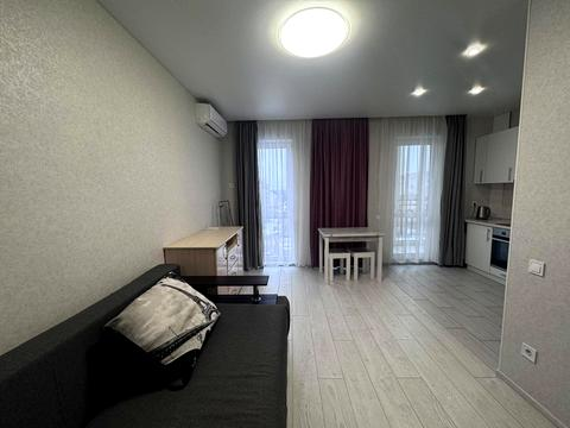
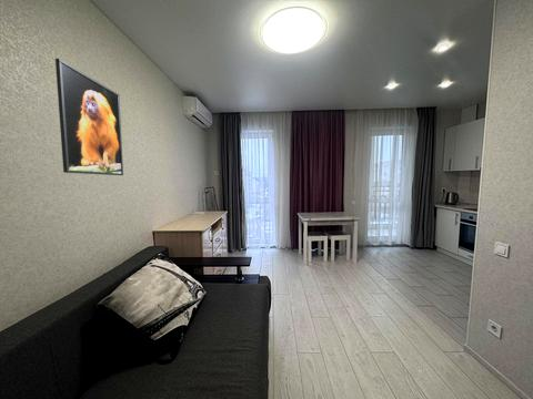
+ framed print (95, 127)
